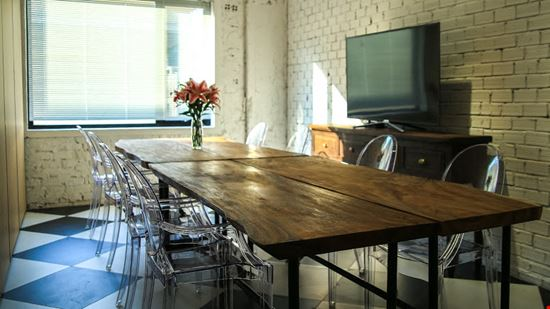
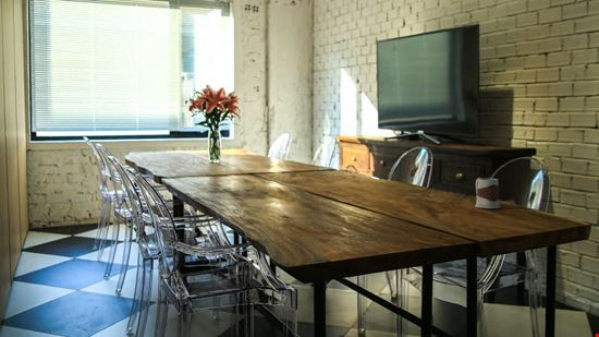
+ mug (485, 192)
